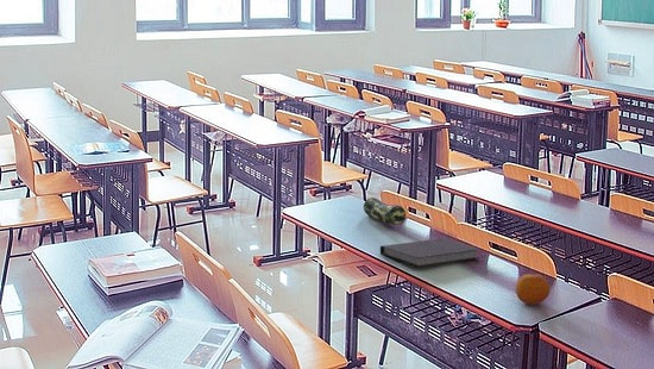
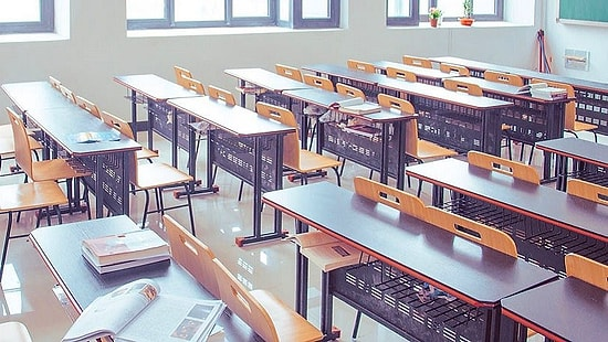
- fruit (532, 288)
- notebook (429, 251)
- pencil case (384, 211)
